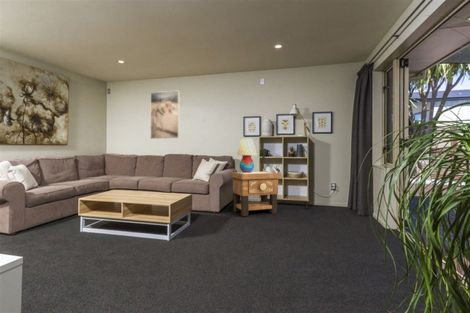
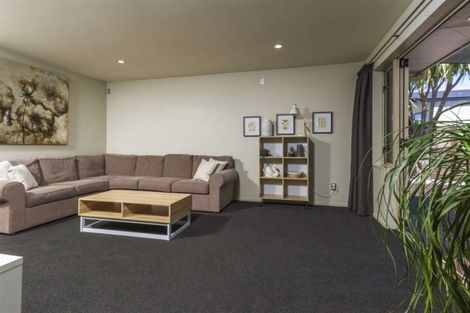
- side table (255, 192)
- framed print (164, 115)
- table lamp (246, 155)
